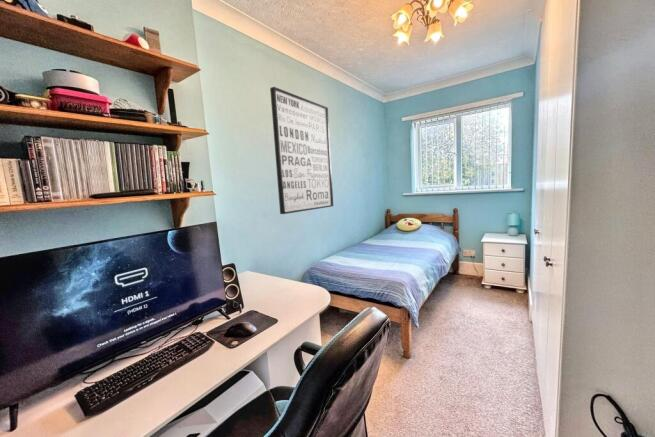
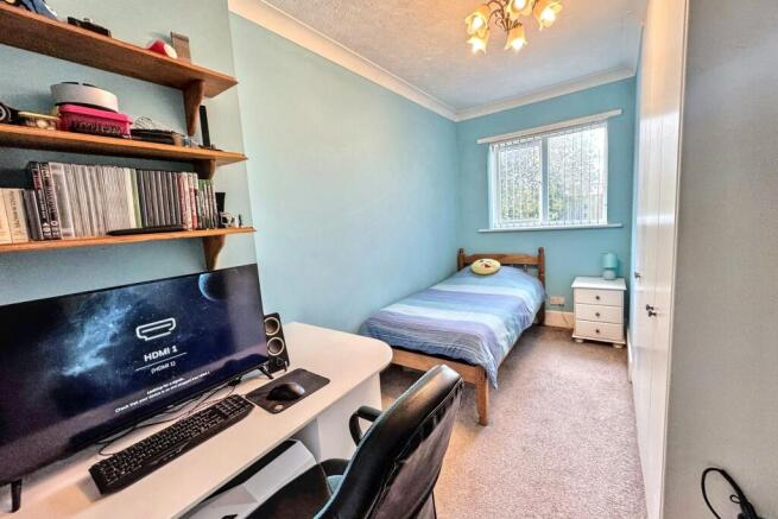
- wall art (306, 155)
